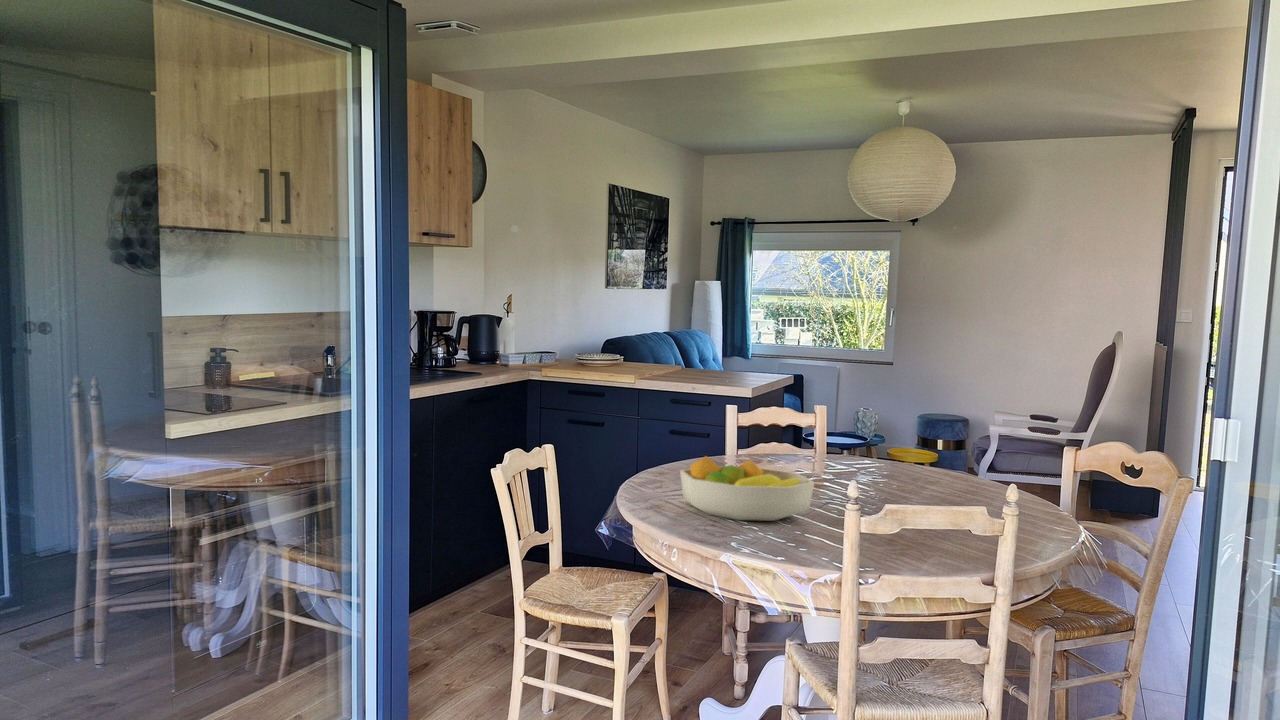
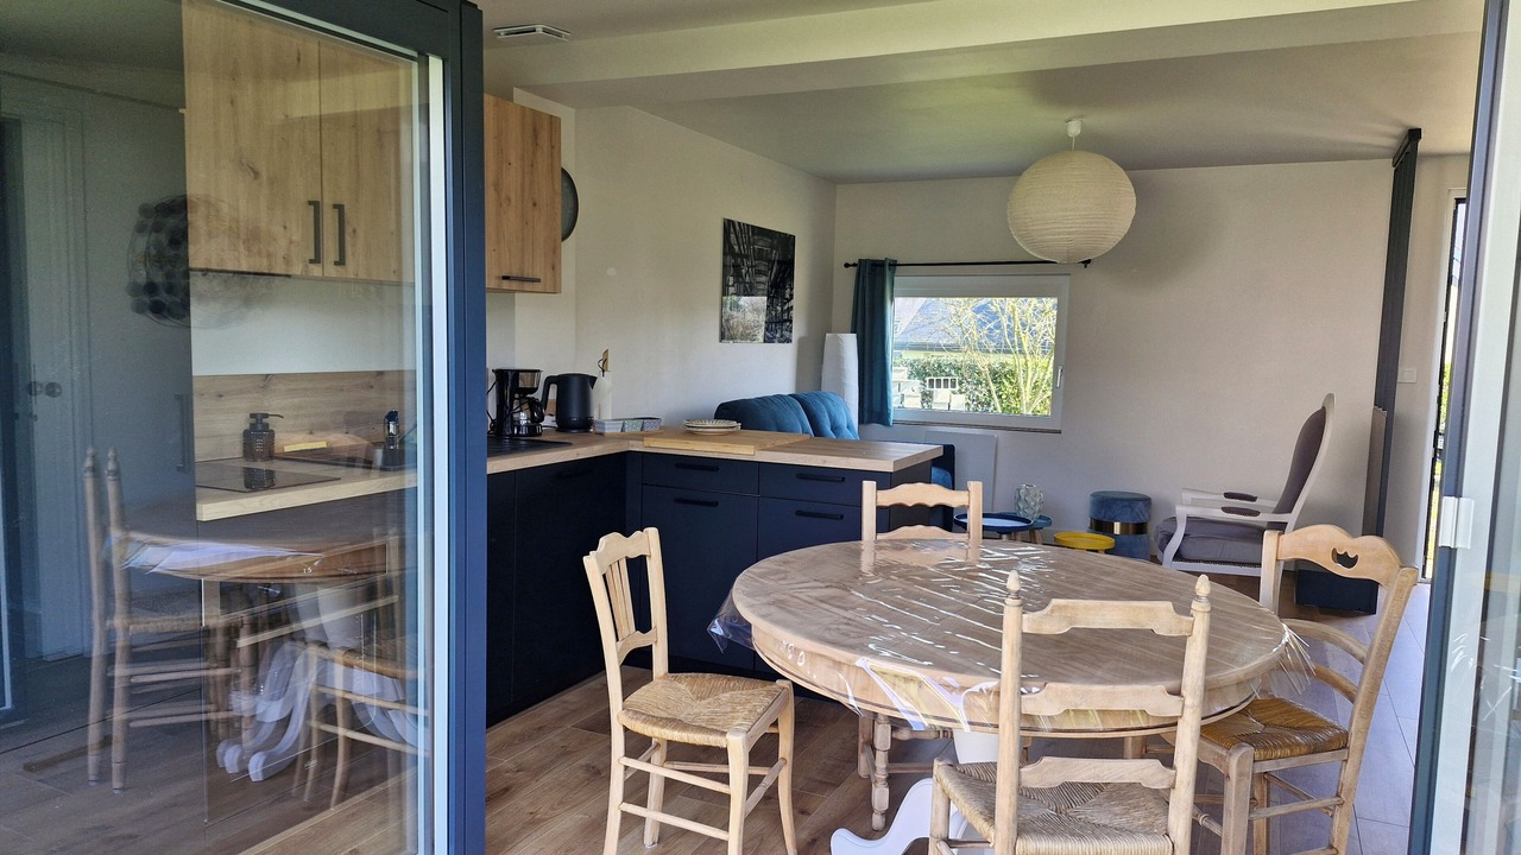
- fruit bowl (745, 485)
